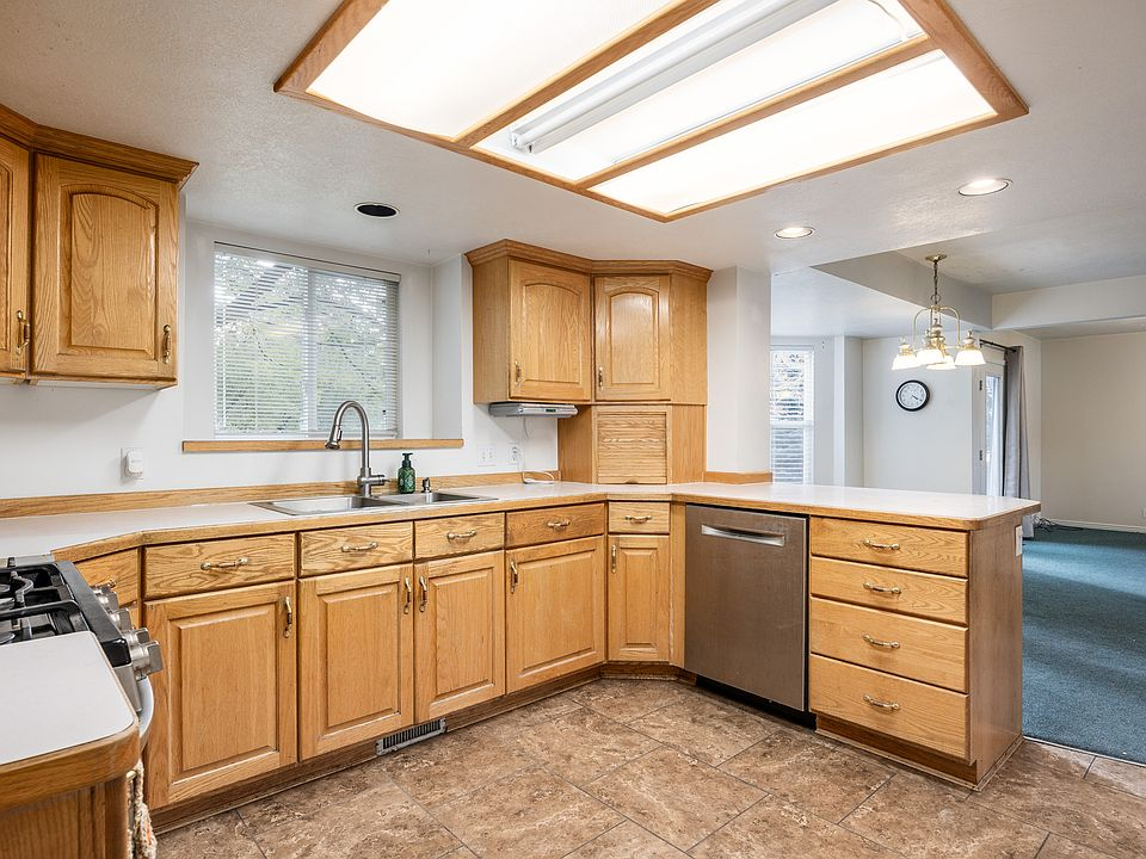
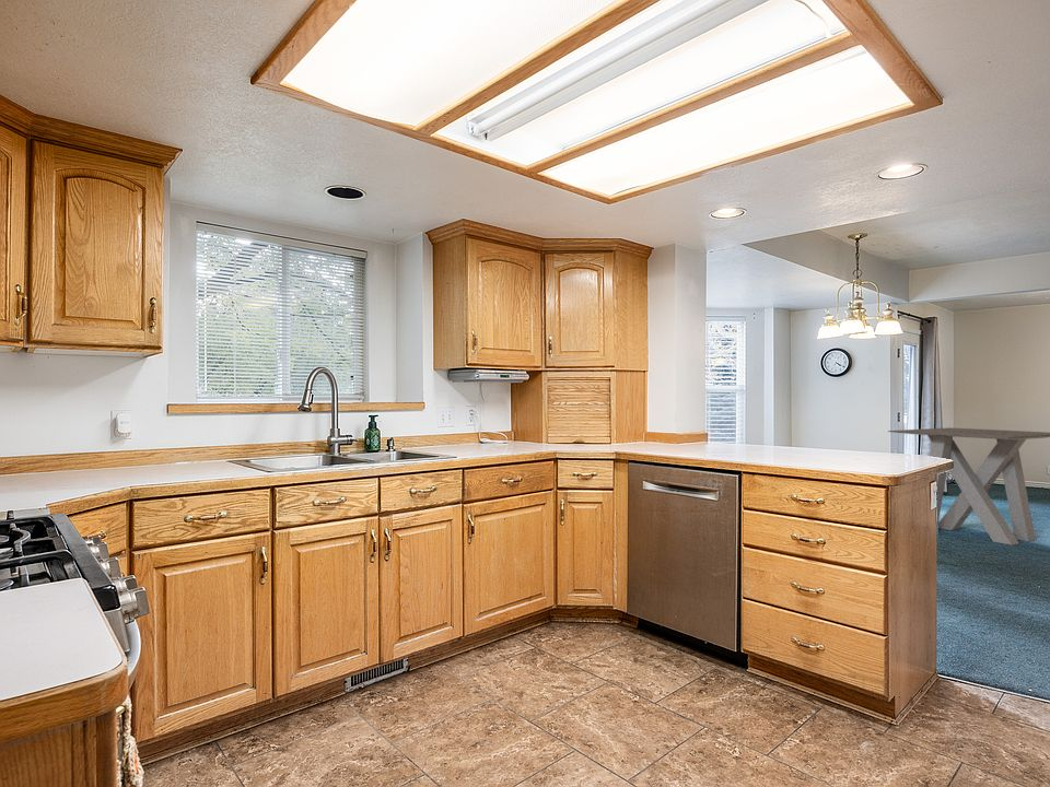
+ dining table (976, 483)
